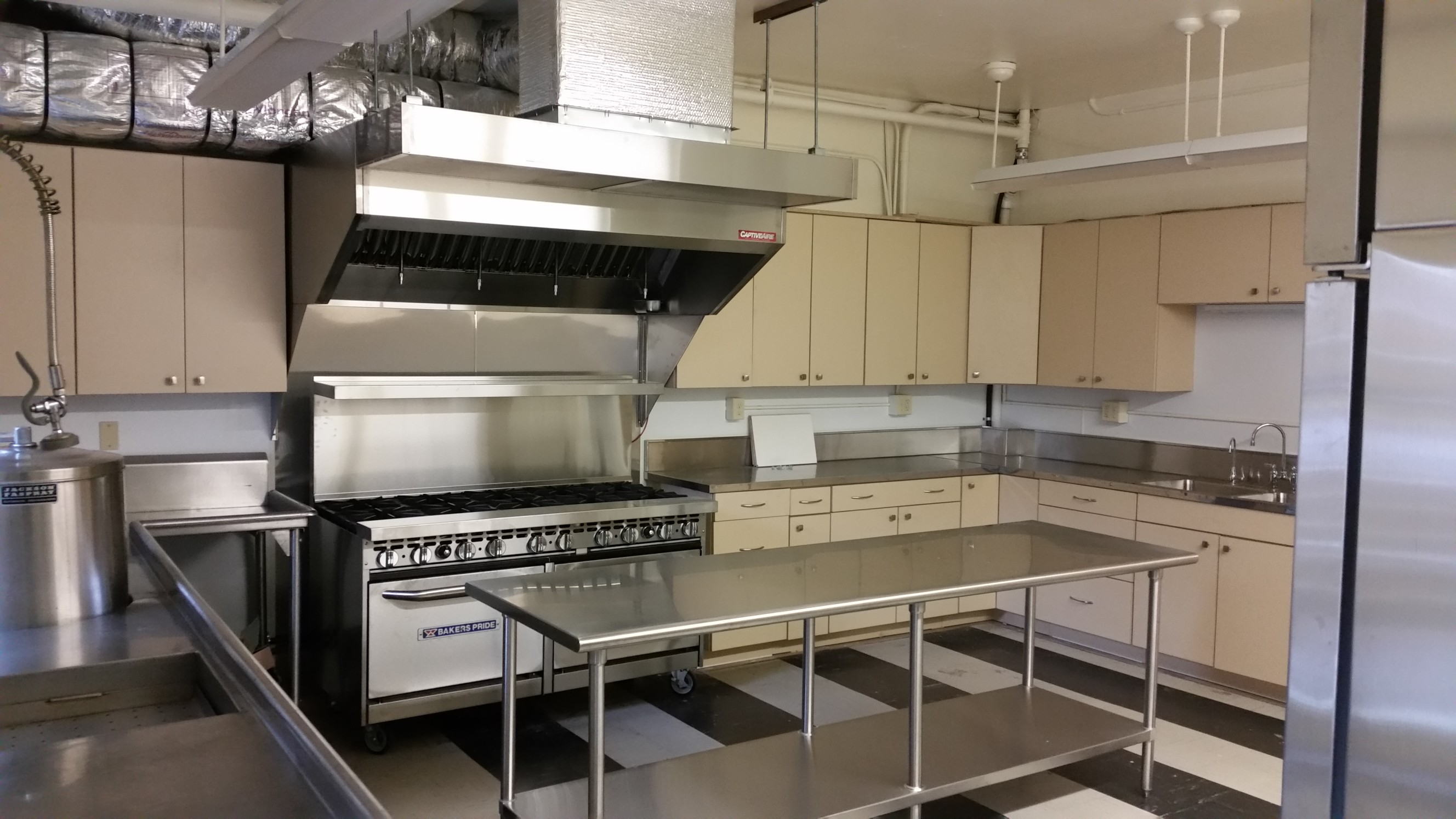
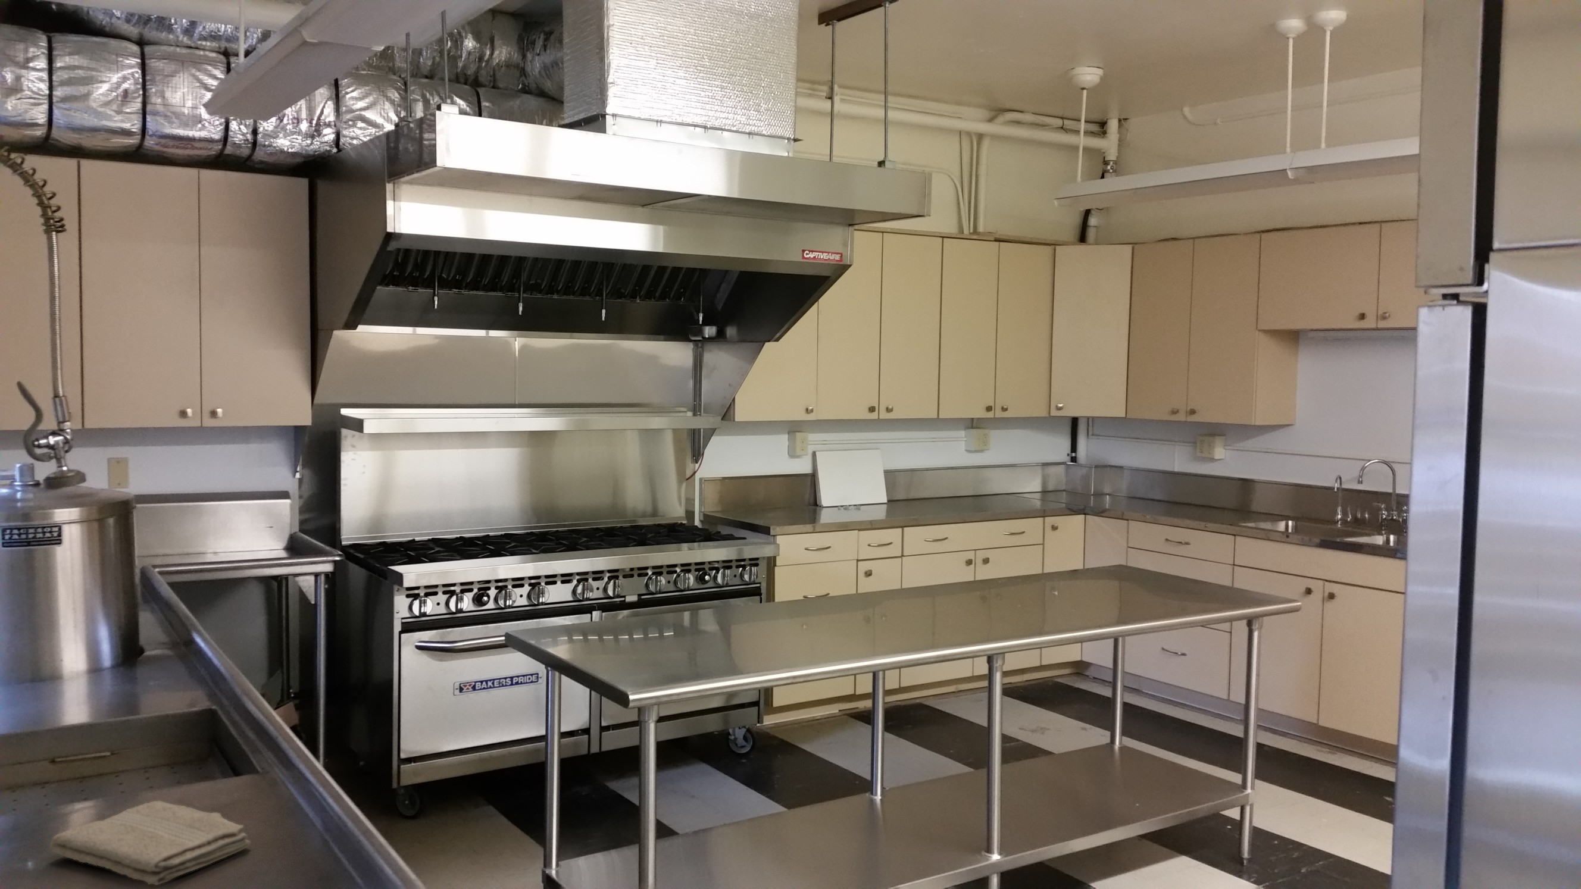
+ washcloth (152, 838)
